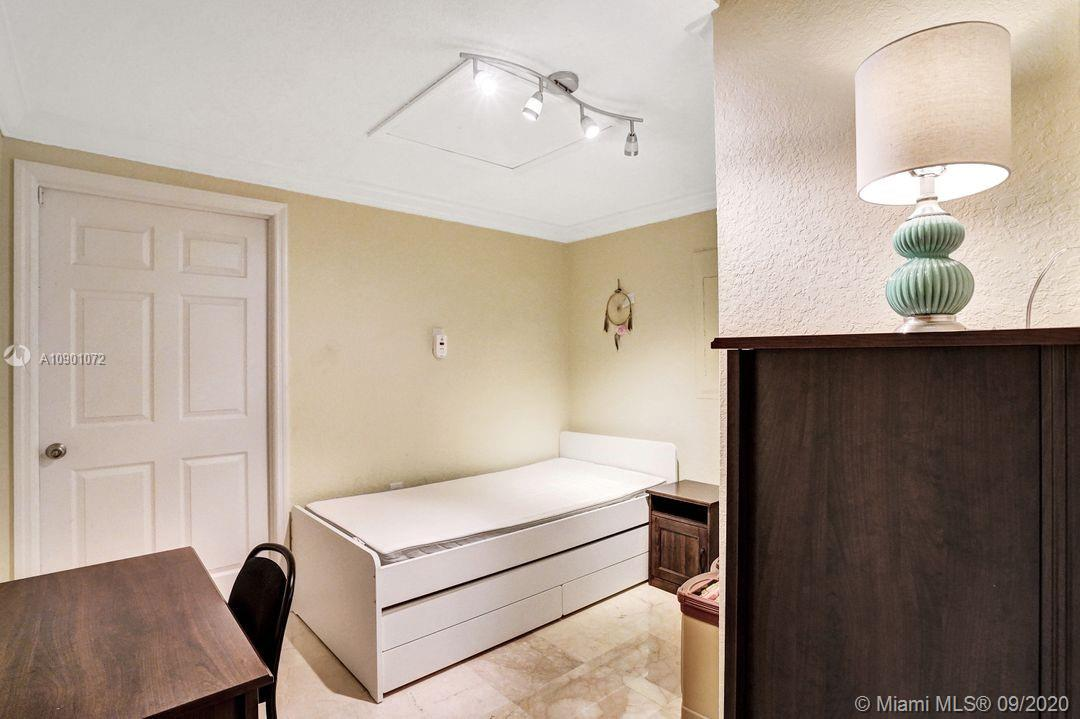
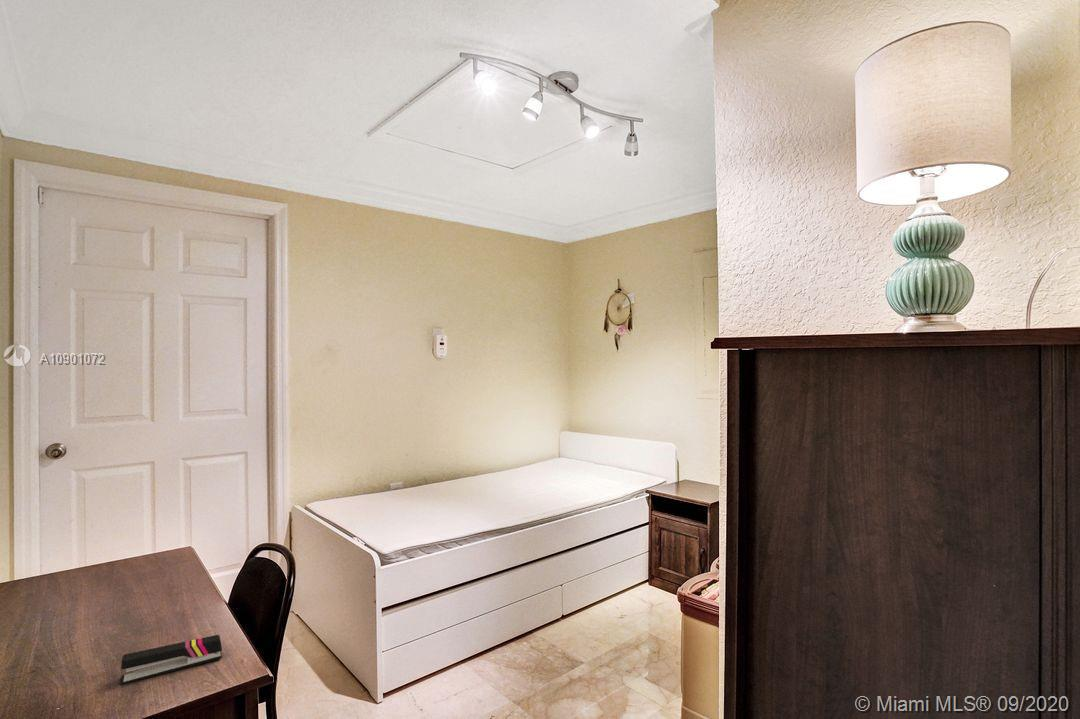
+ stapler (173, 656)
